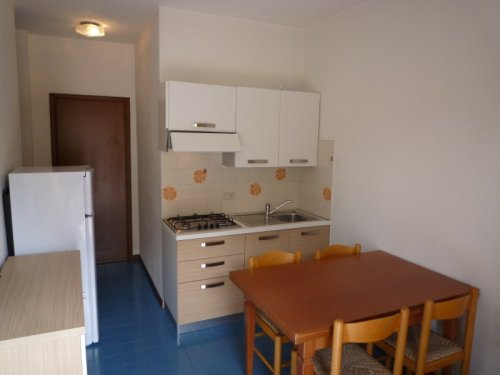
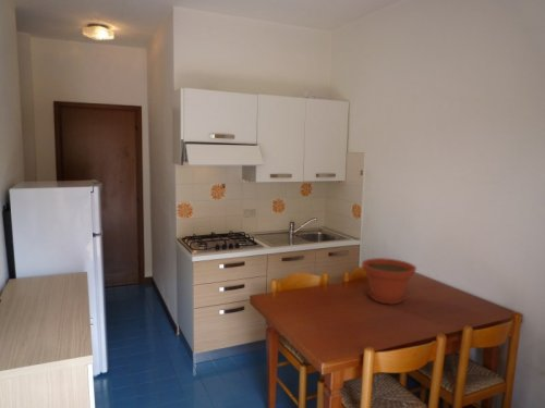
+ plant pot (387, 282)
